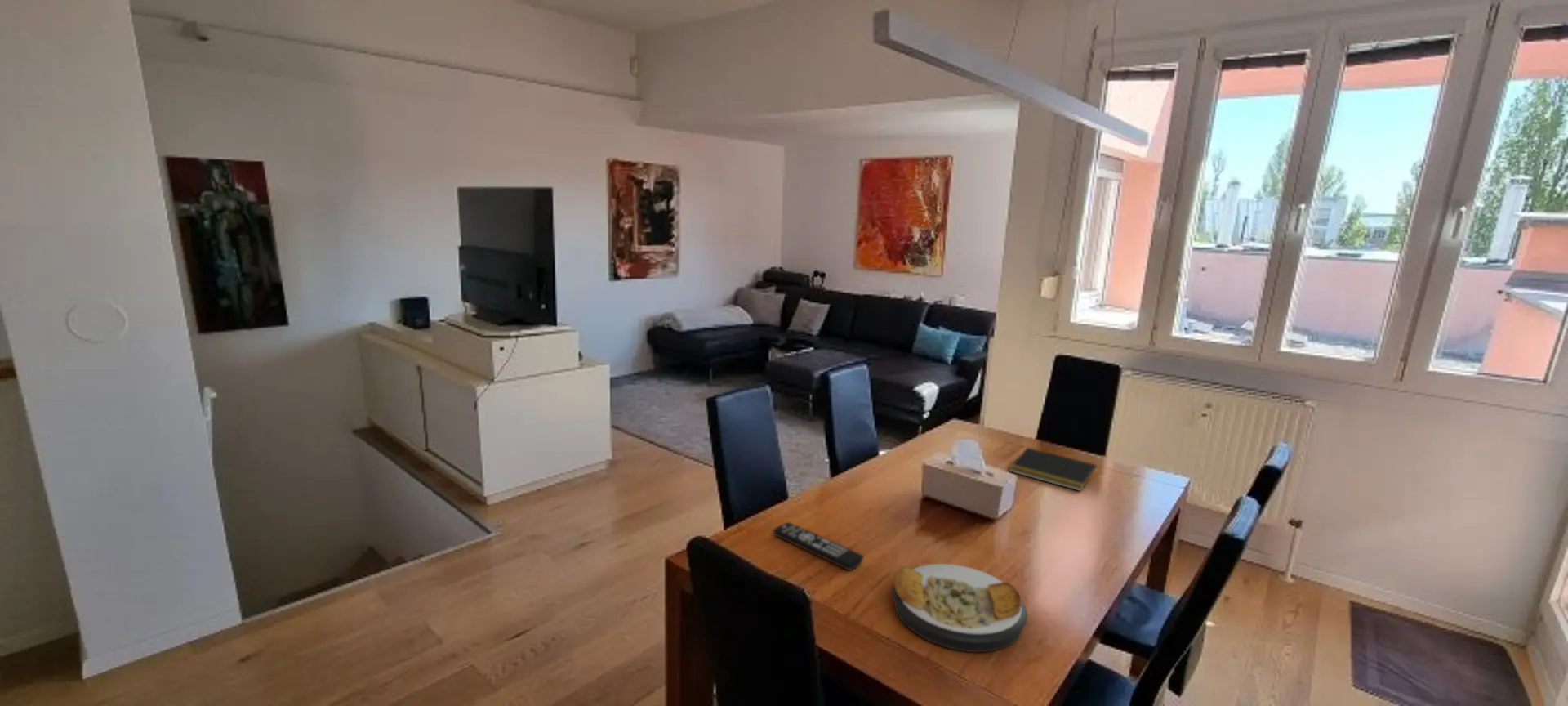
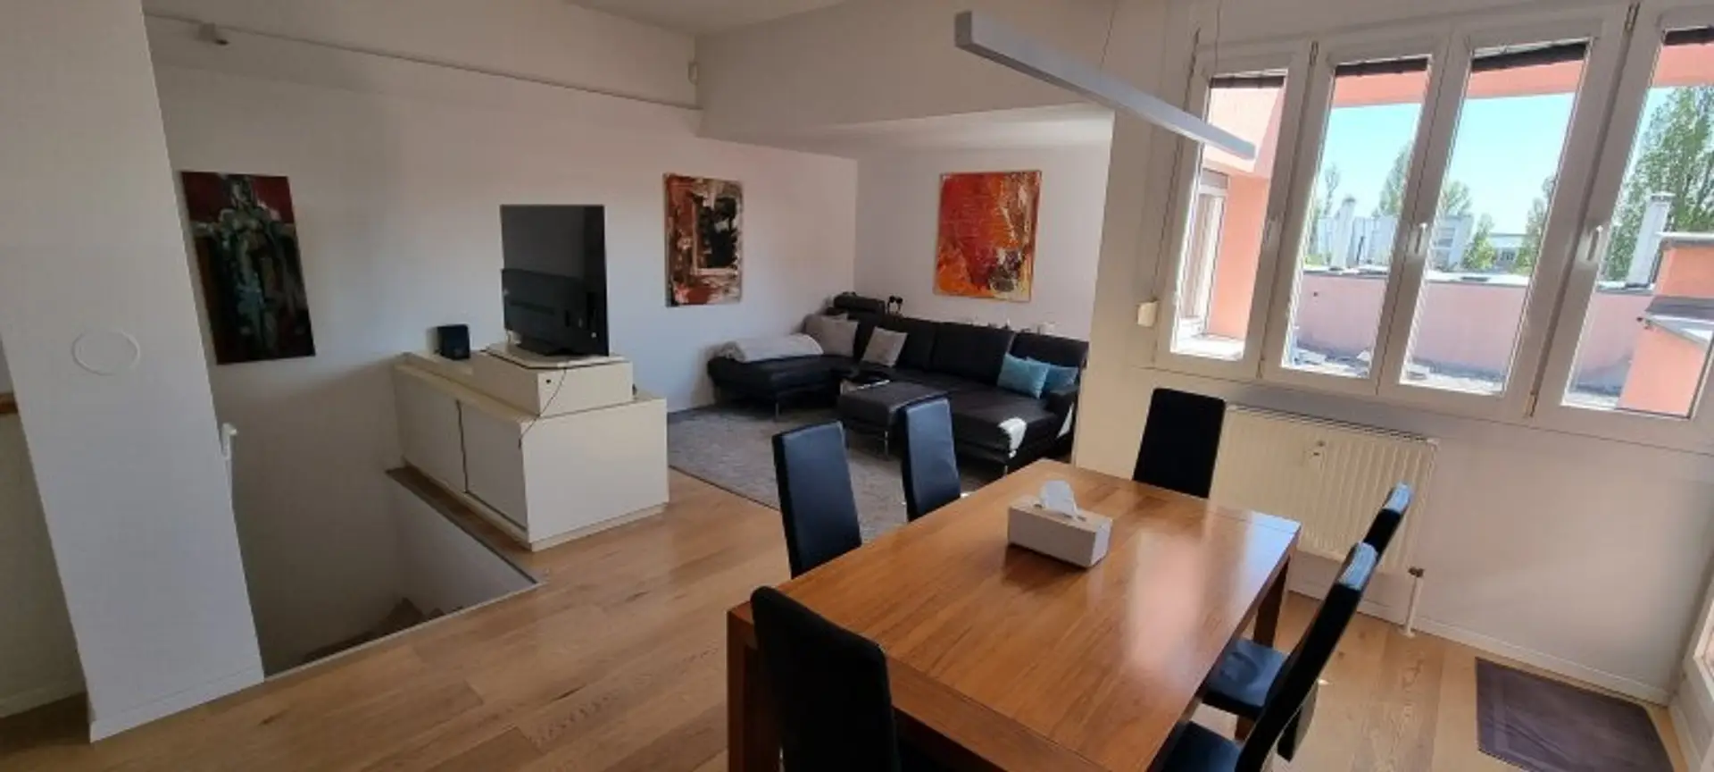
- notepad (1052, 467)
- plate (958, 598)
- remote control (816, 545)
